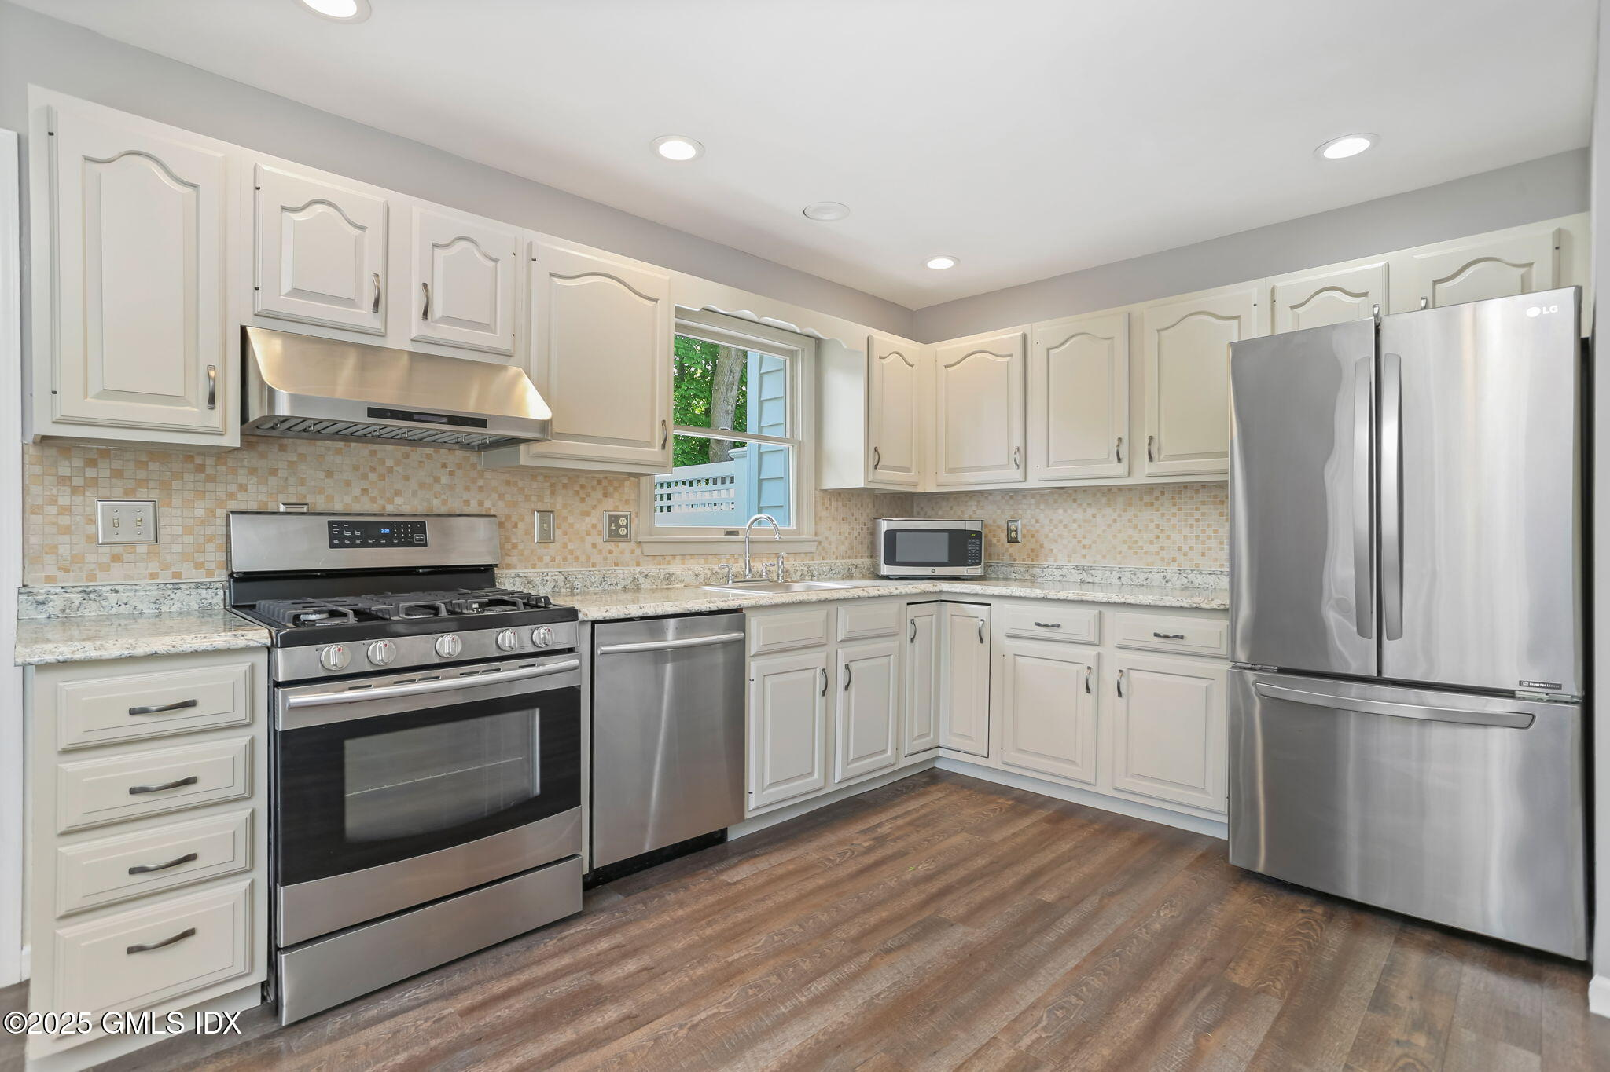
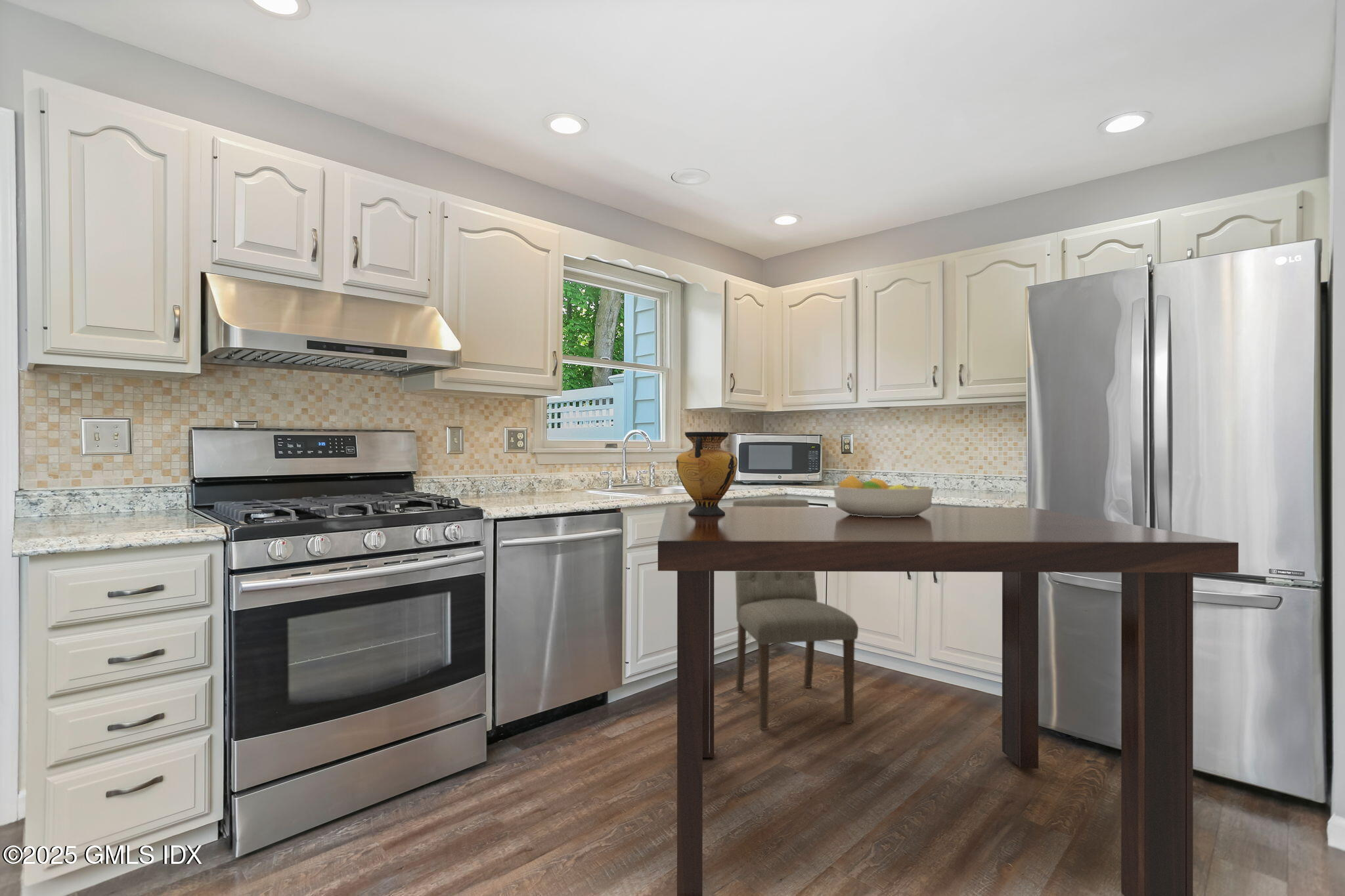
+ dining chair (787, 603)
+ vase (706, 473)
+ fruit bowl (883, 494)
+ dining table (886, 571)
